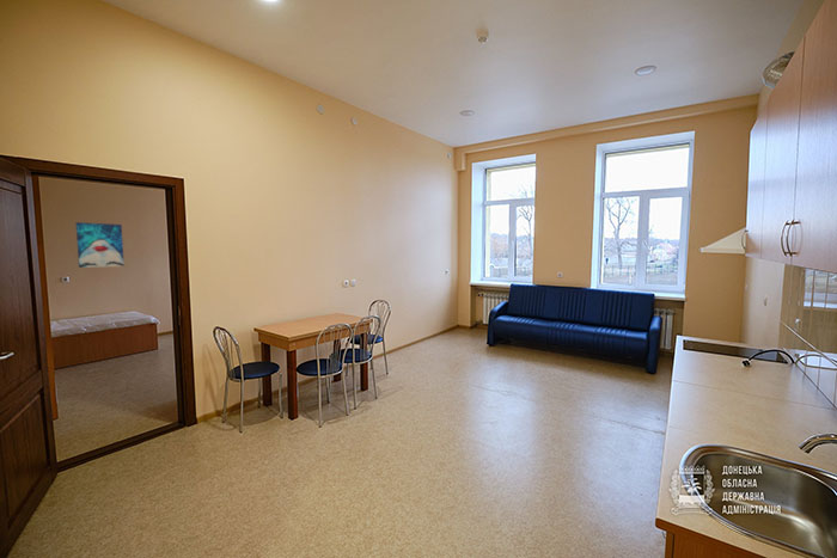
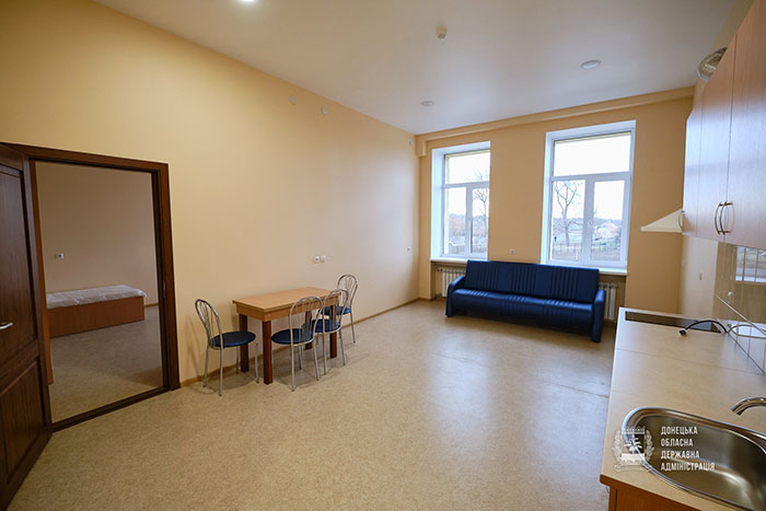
- wall art (100, 245)
